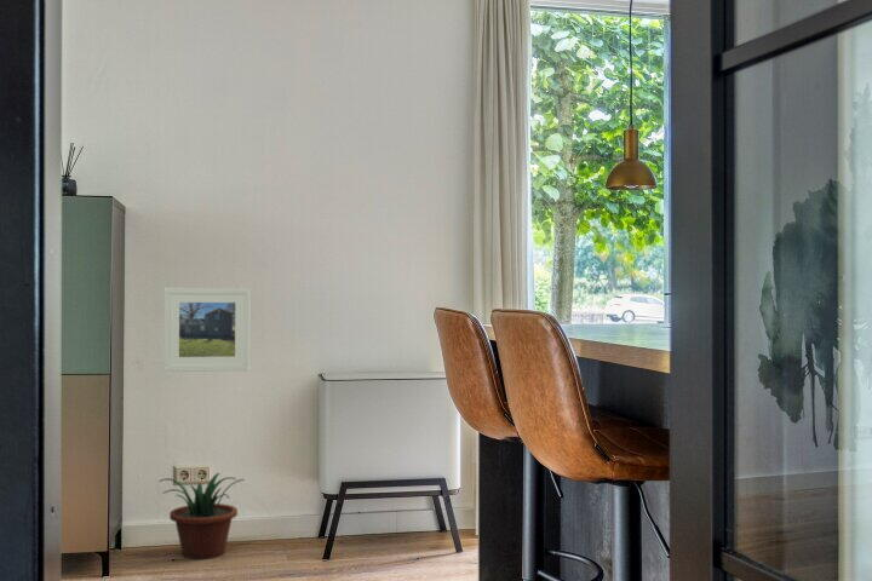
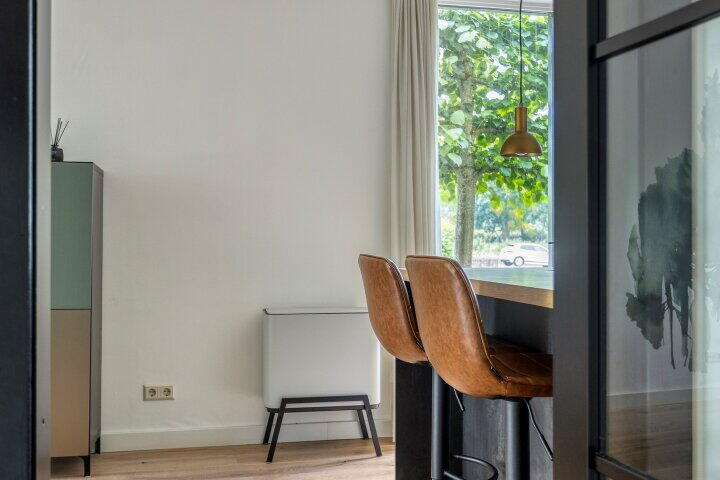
- potted plant (201, 514)
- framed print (207, 329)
